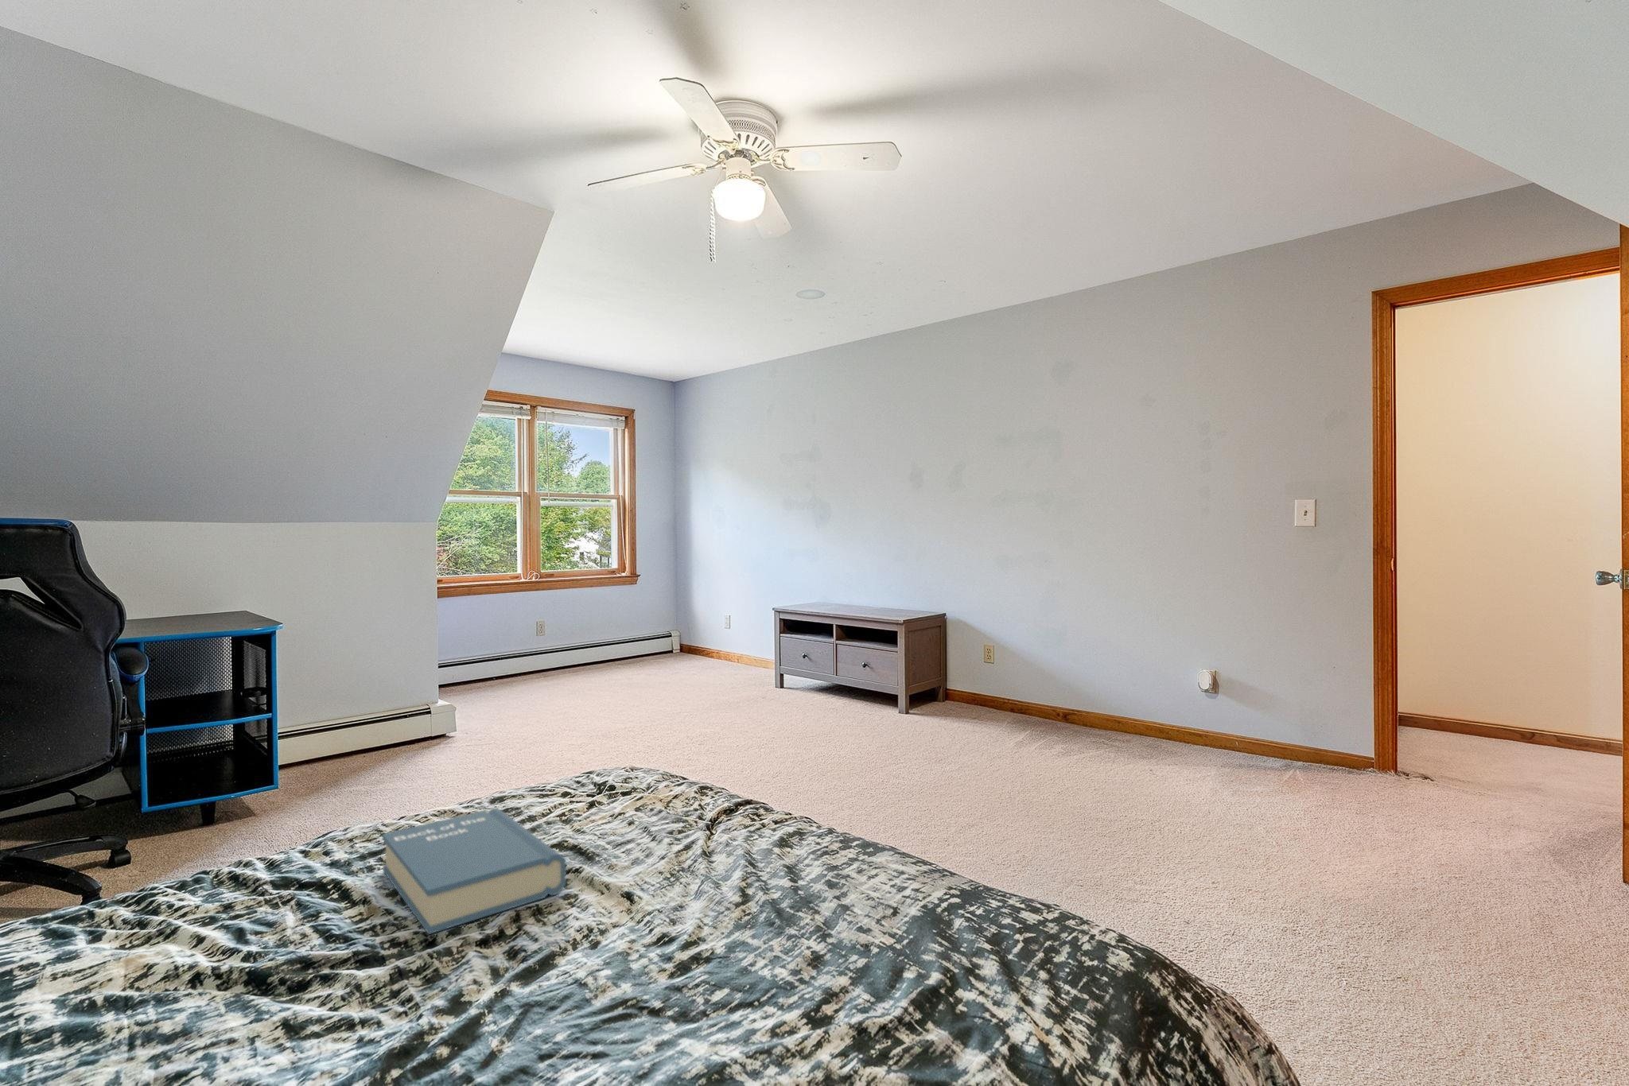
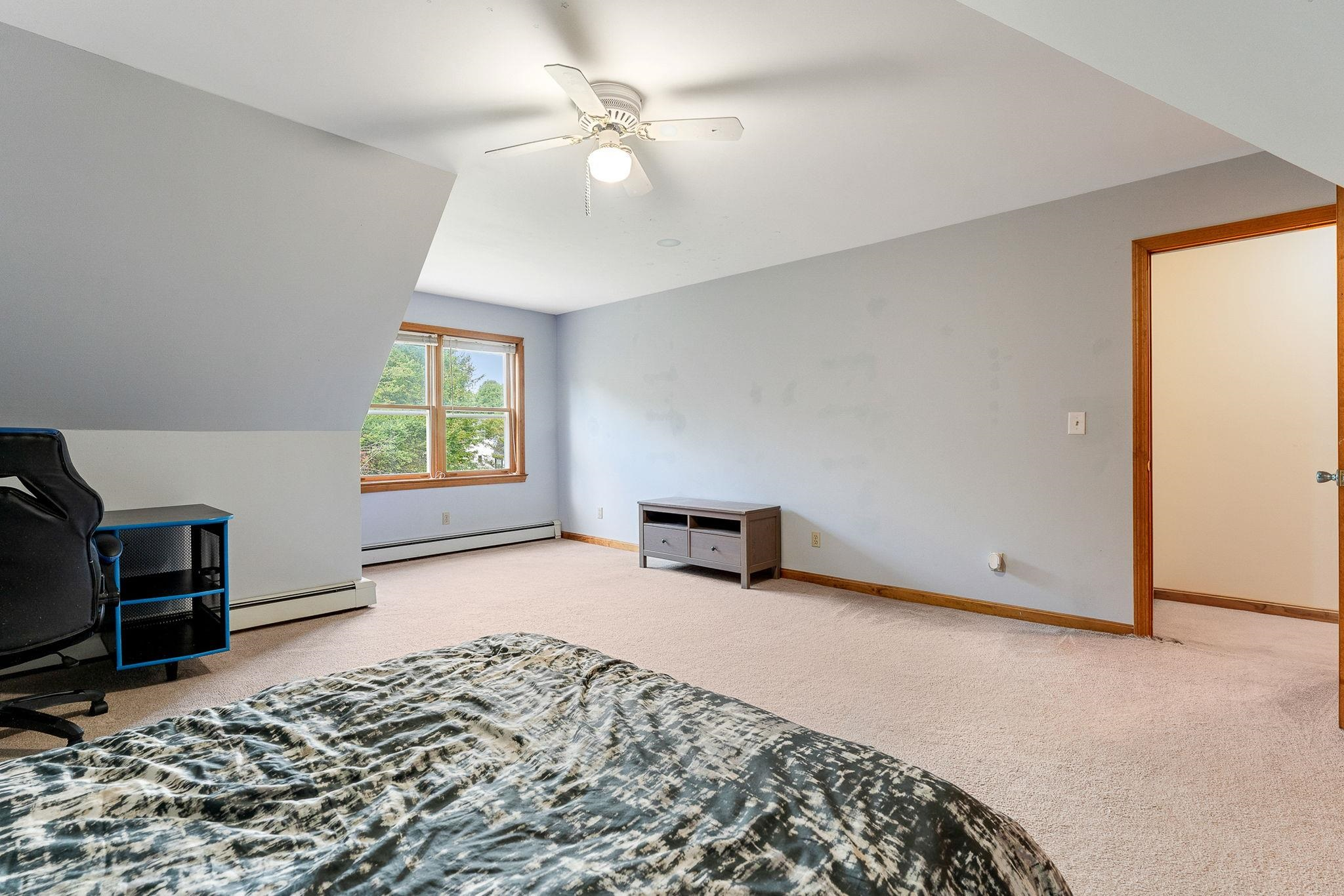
- book (470, 861)
